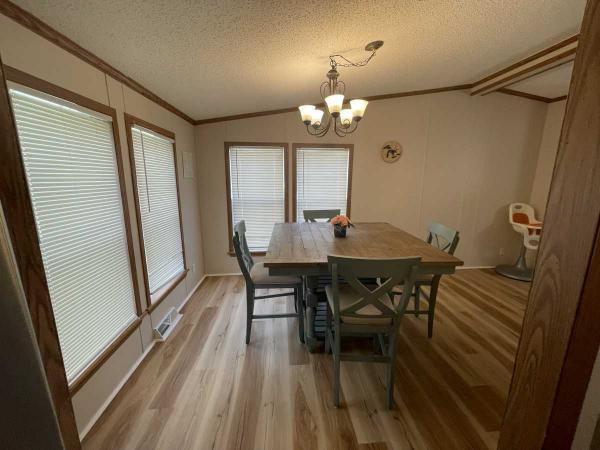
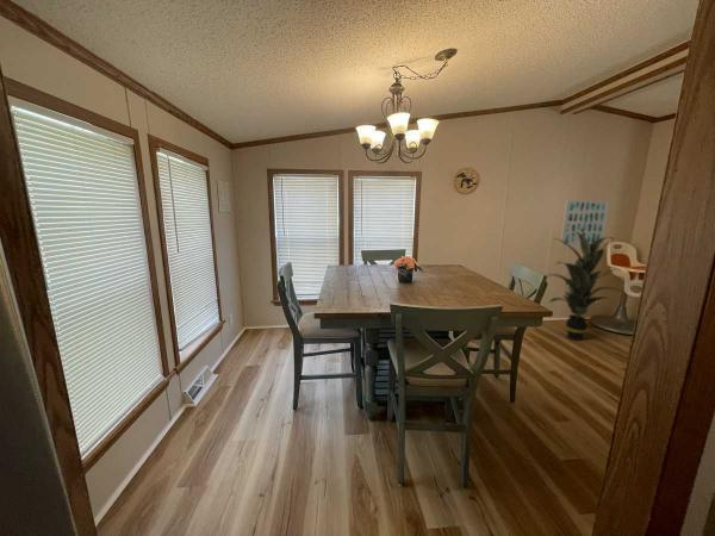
+ indoor plant (576, 285)
+ wall art (584, 223)
